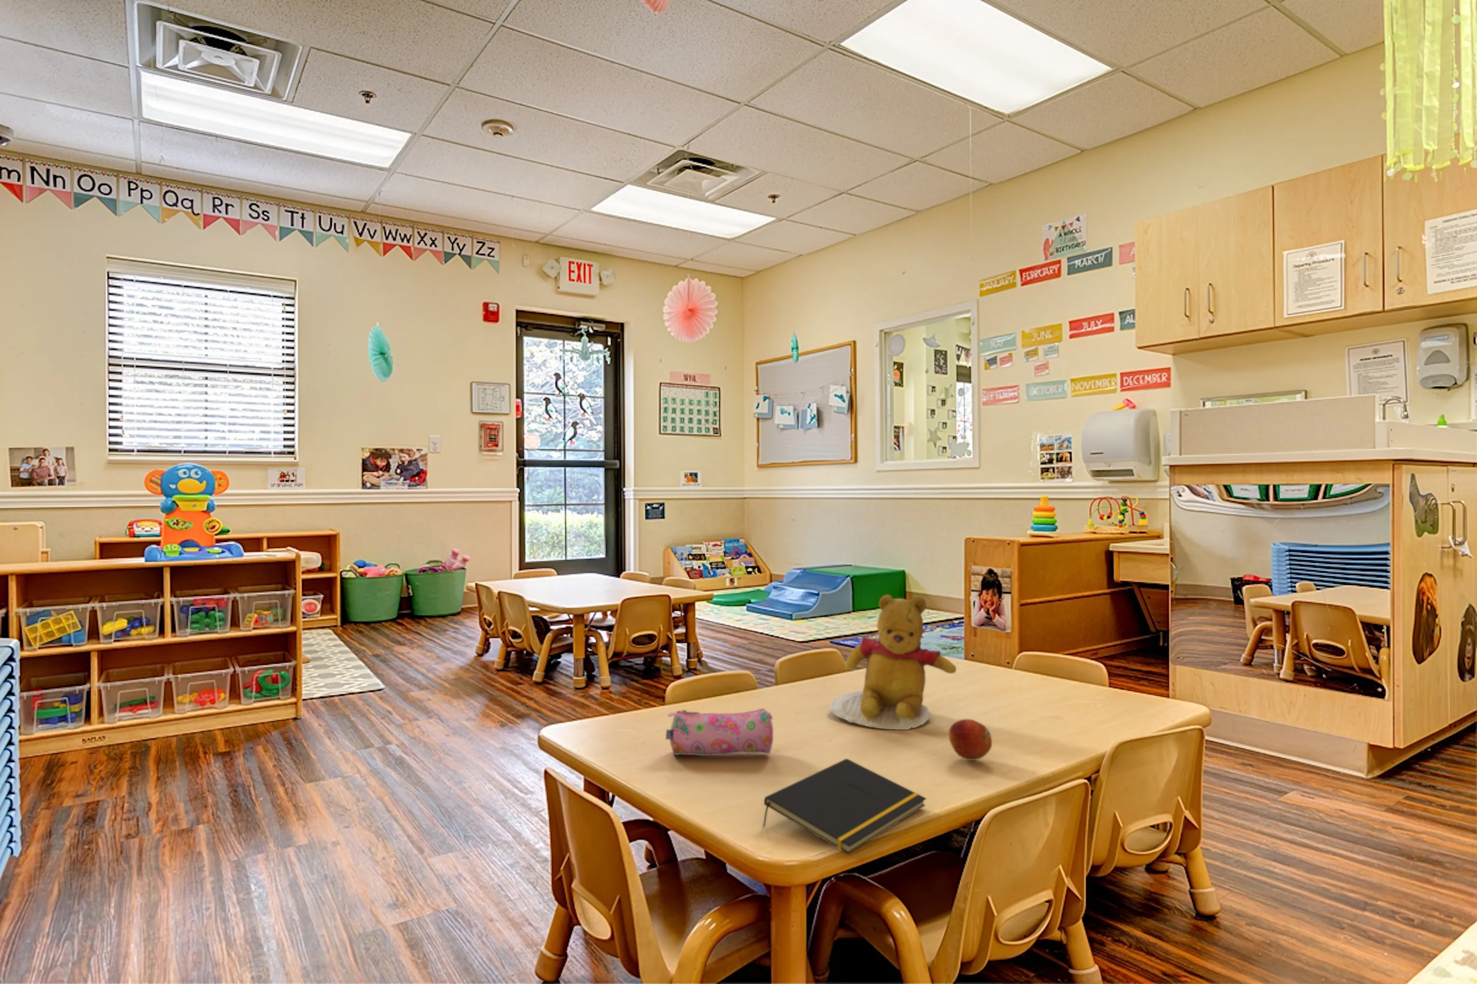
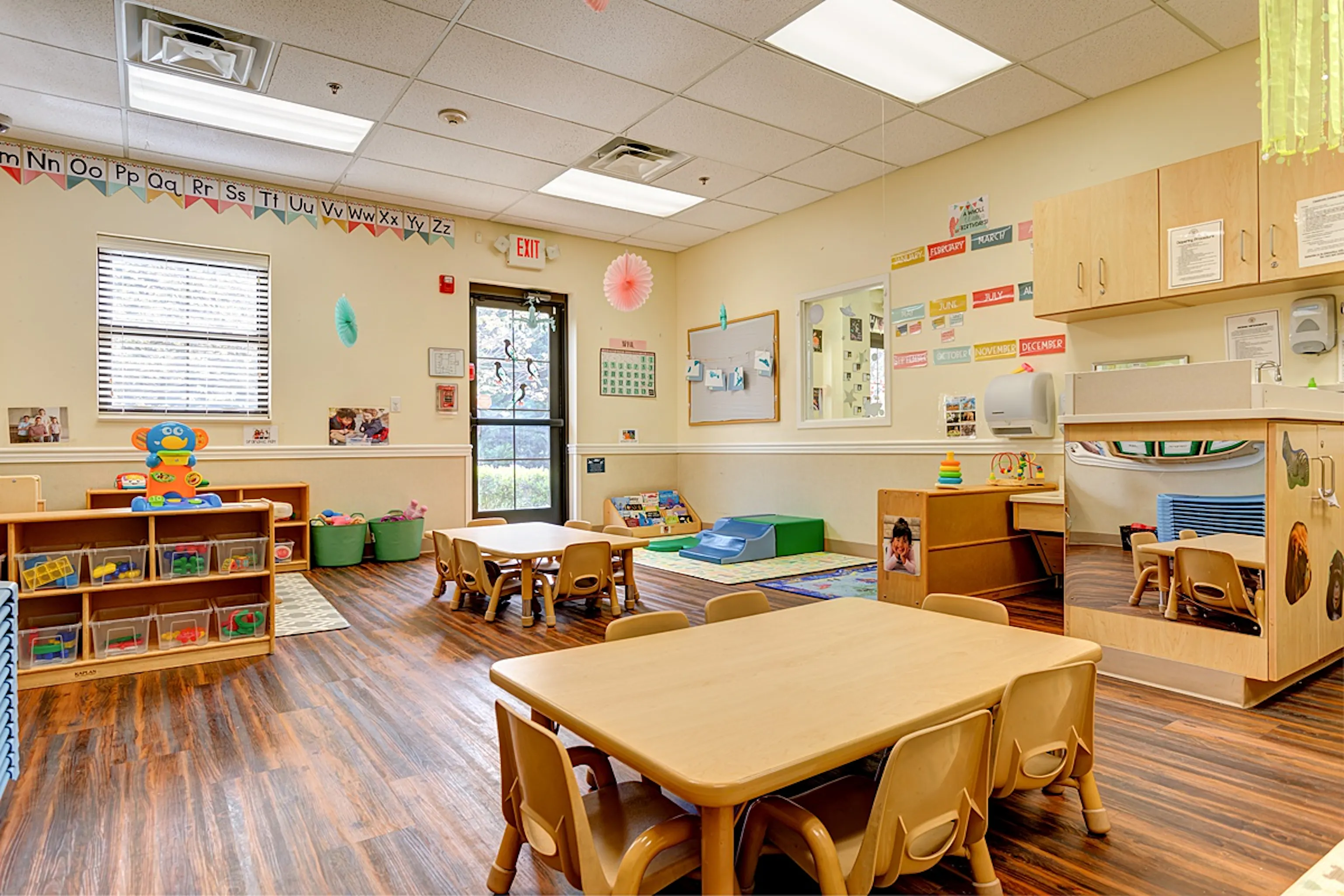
- teddy bear (891, 656)
- notepad (847, 801)
- fruit (969, 740)
- pencil case (720, 731)
